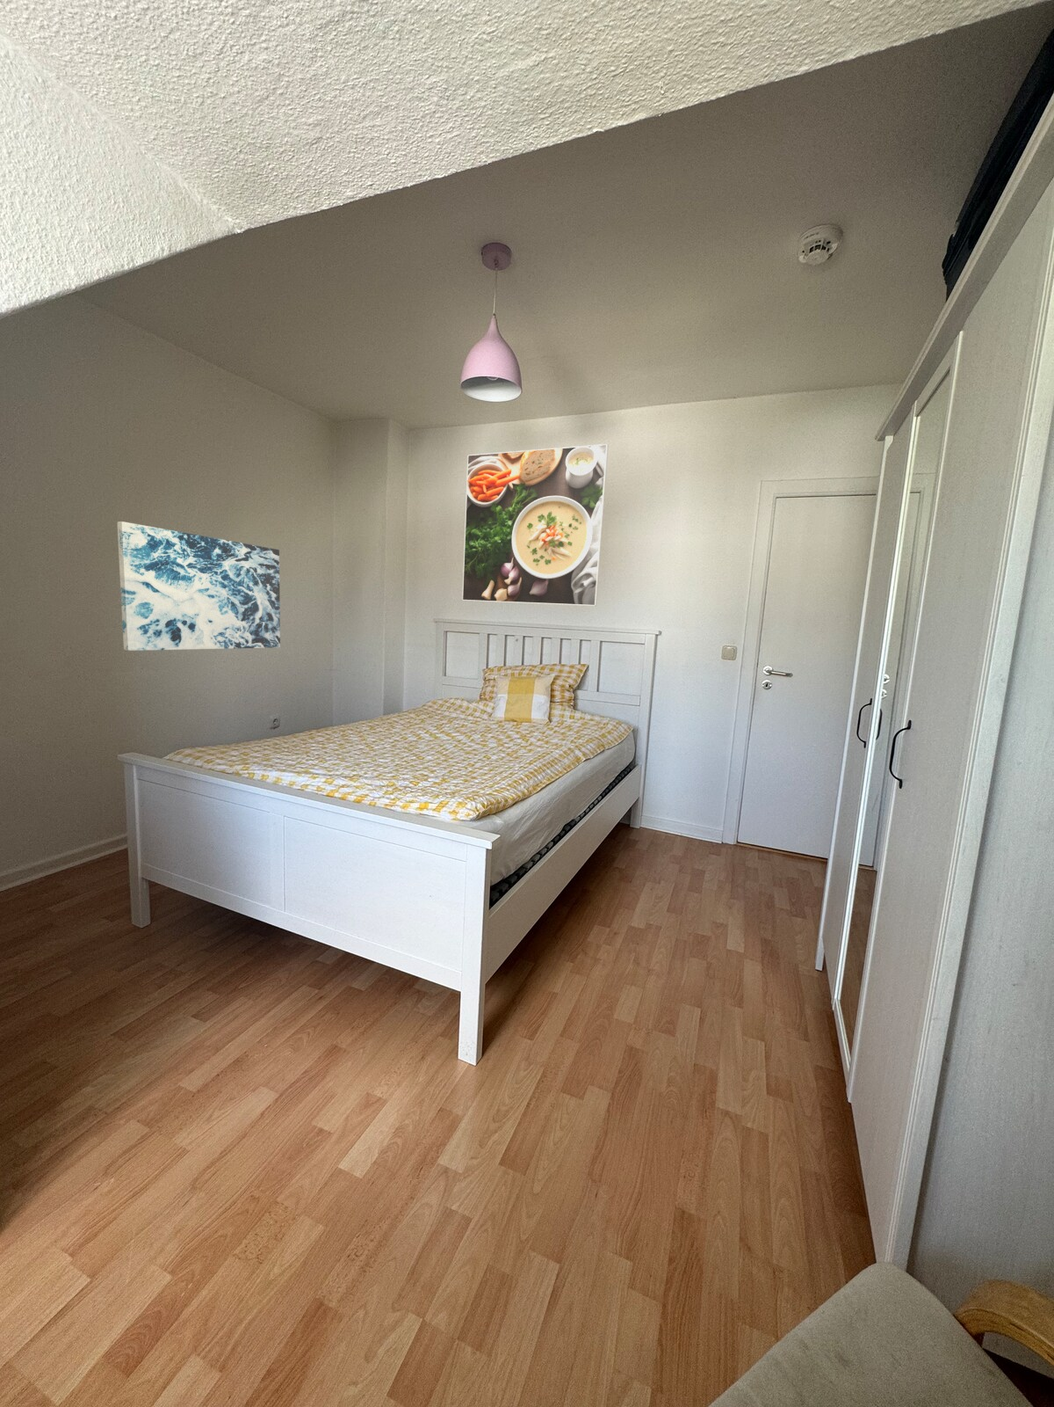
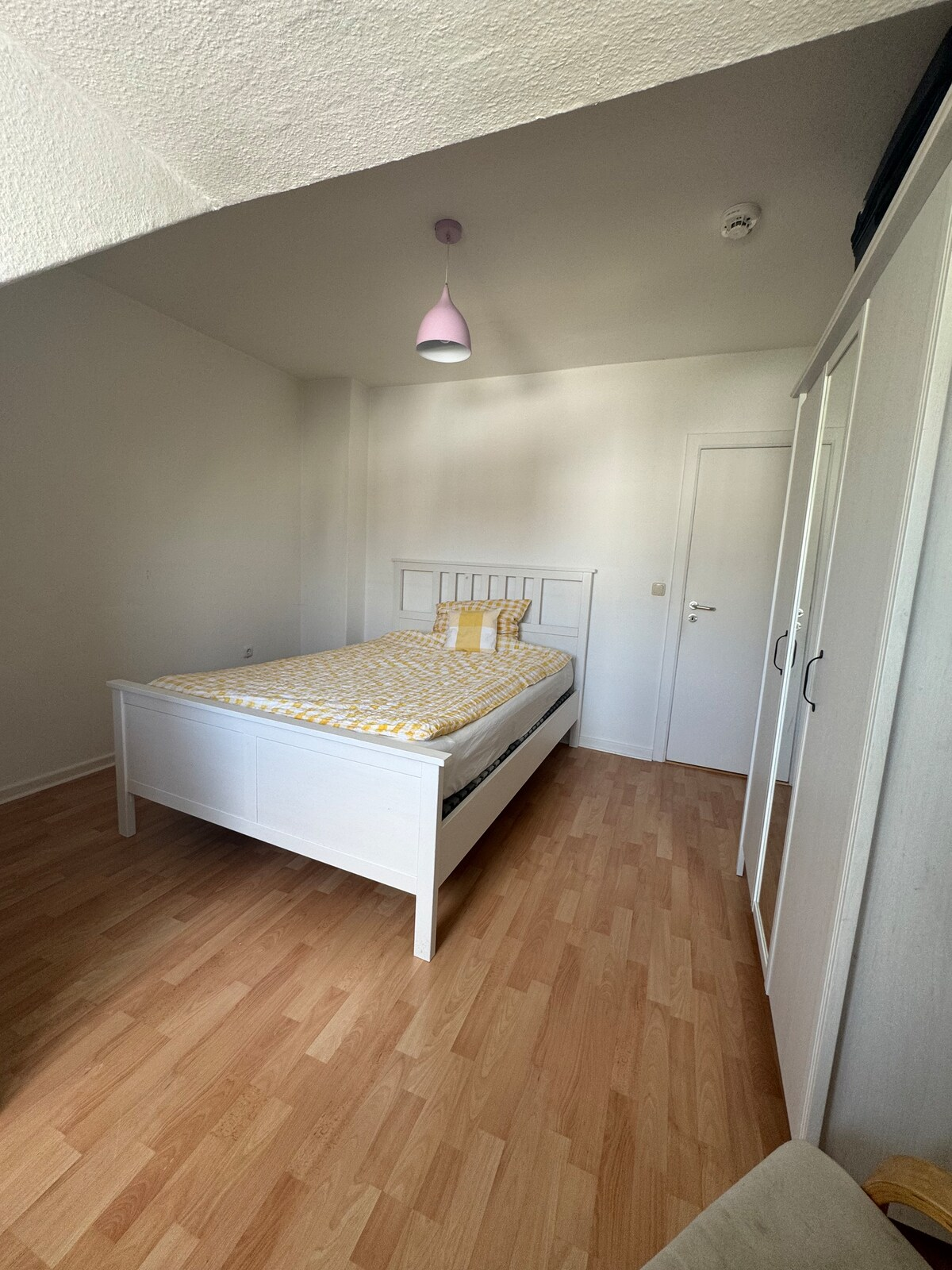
- wall art (210, 594)
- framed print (529, 527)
